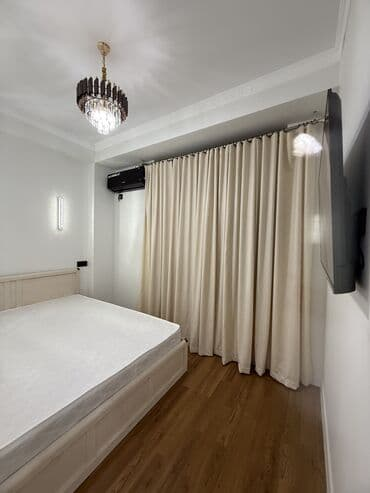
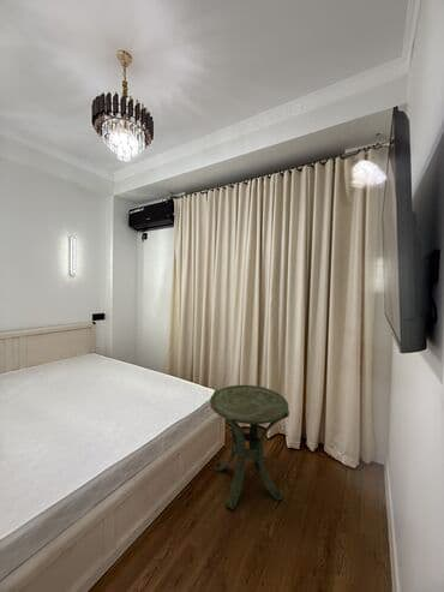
+ side table (247, 439)
